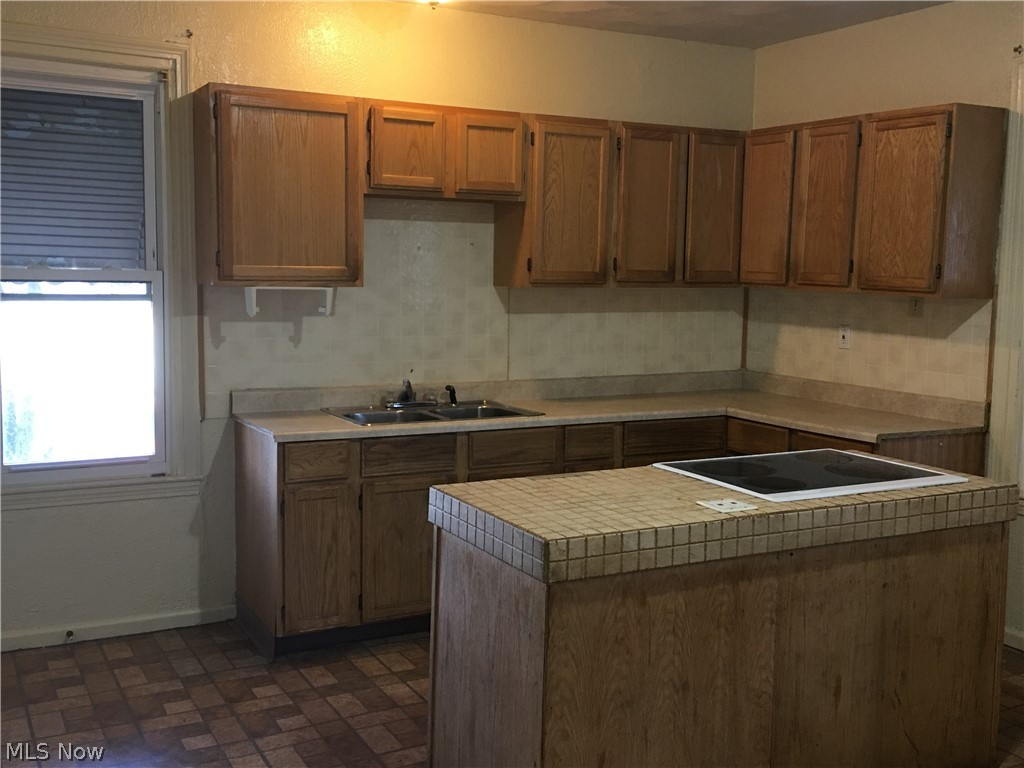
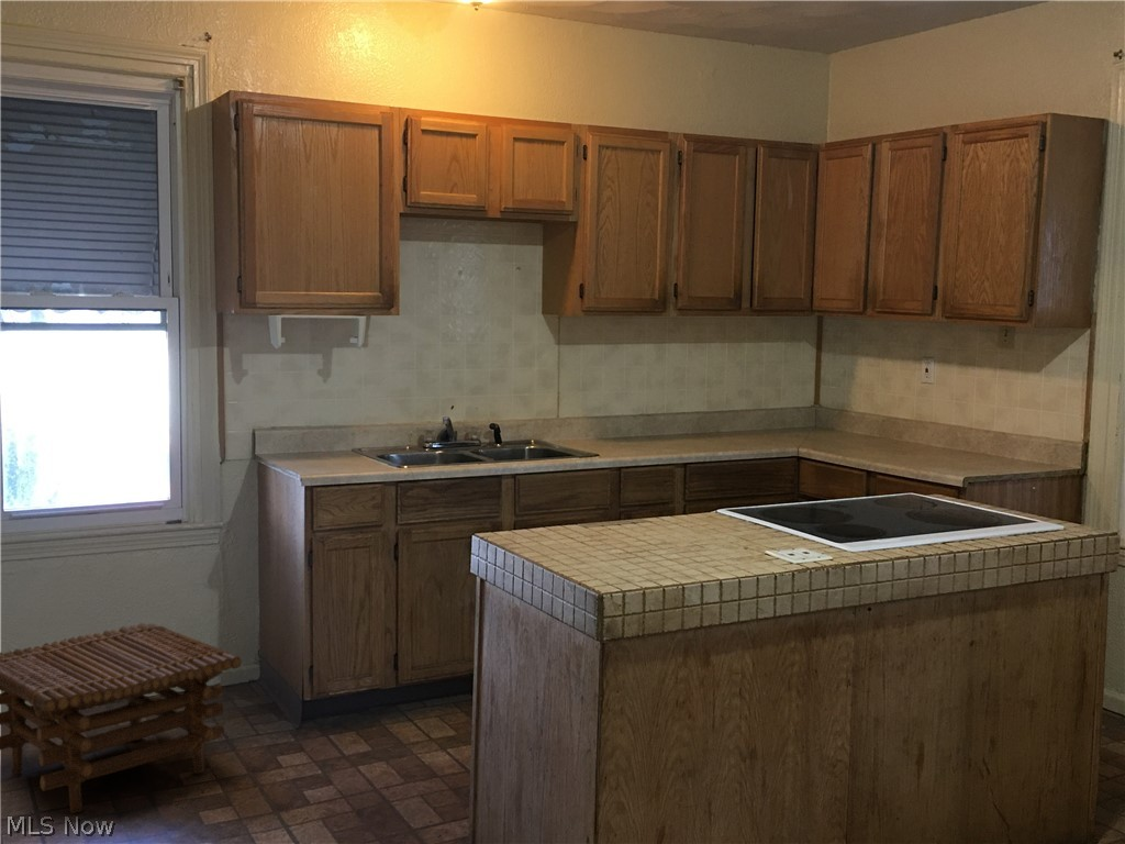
+ stool (107, 713)
